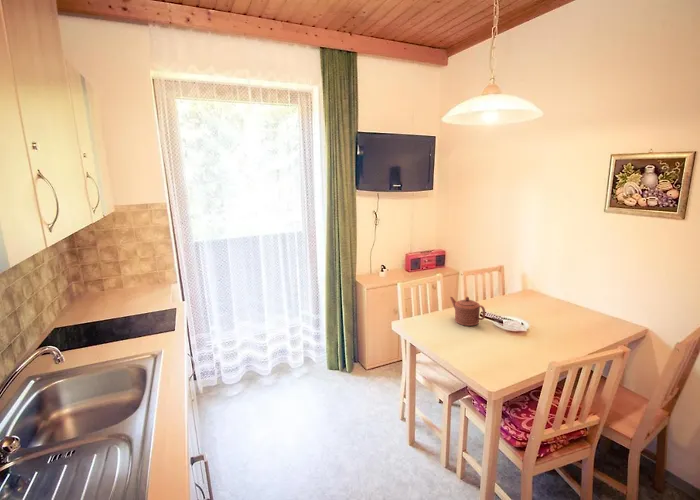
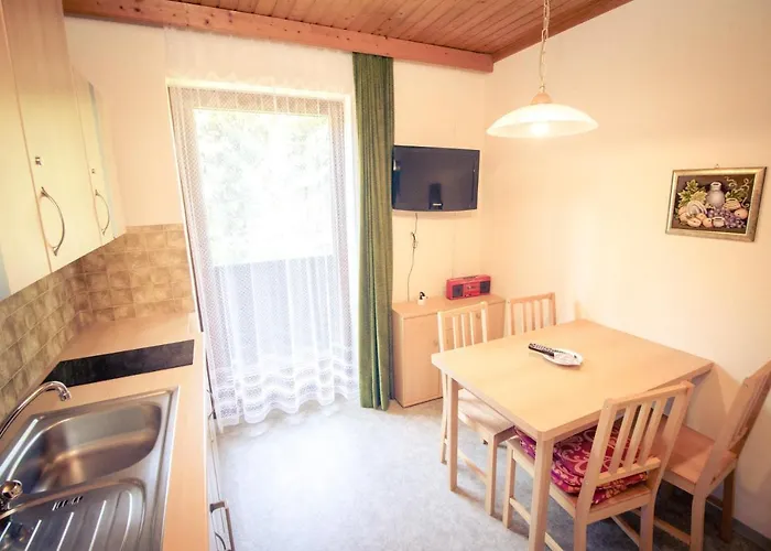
- teapot (466, 309)
